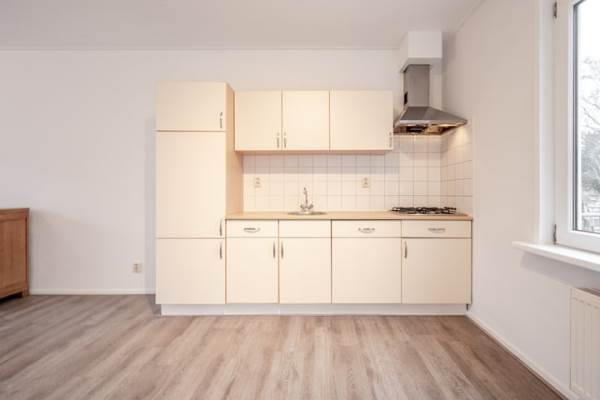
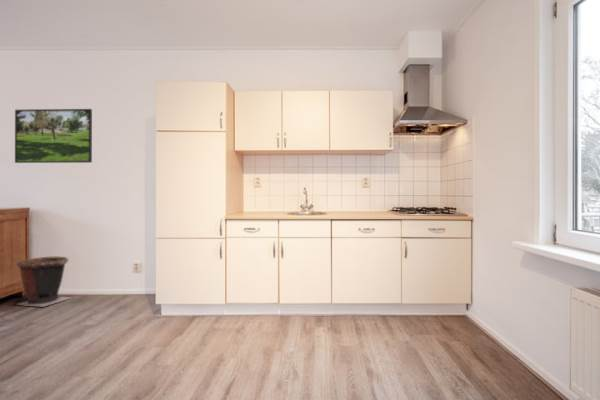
+ waste bin (42, 279)
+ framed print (53, 136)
